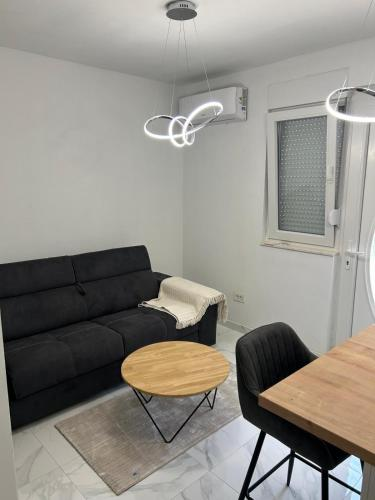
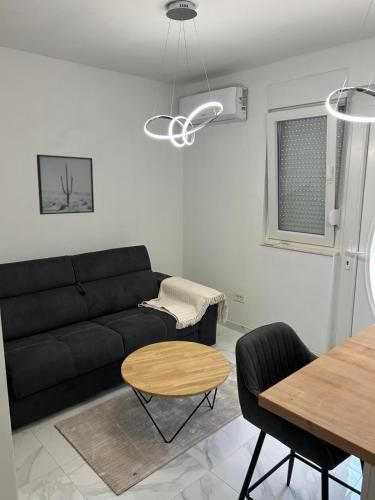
+ wall art (66, 185)
